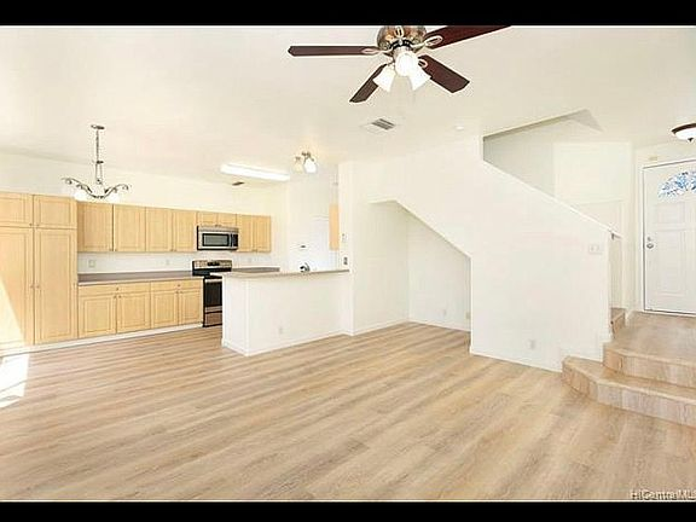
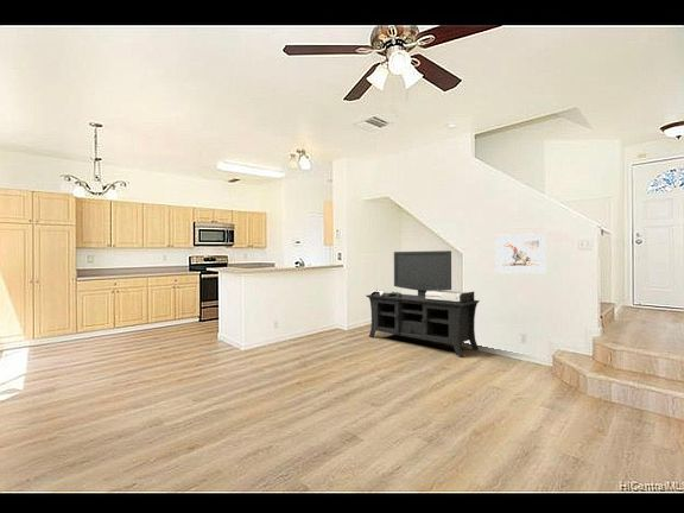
+ media console (418, 297)
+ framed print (520, 253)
